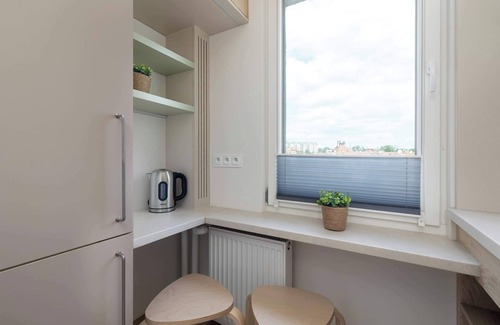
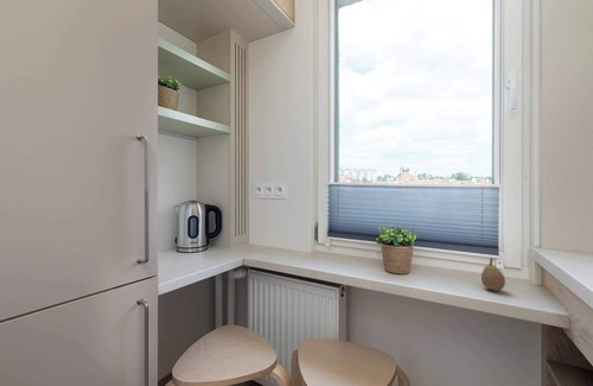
+ fruit (492, 273)
